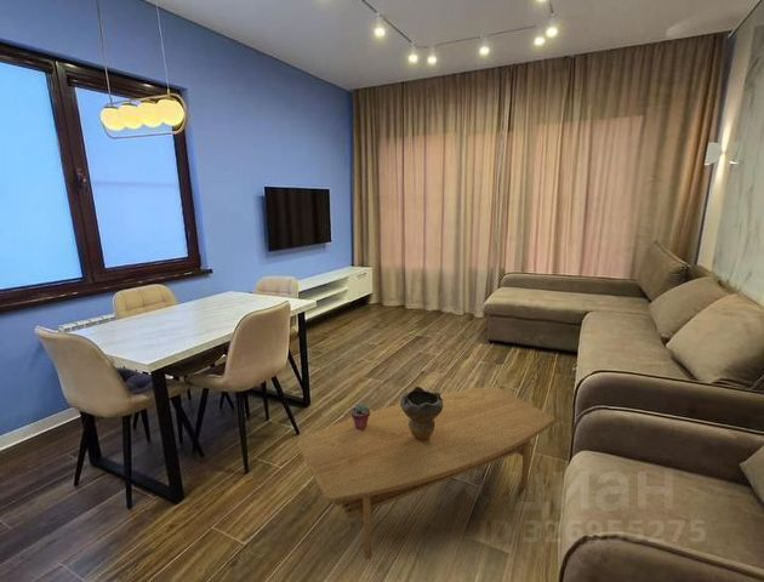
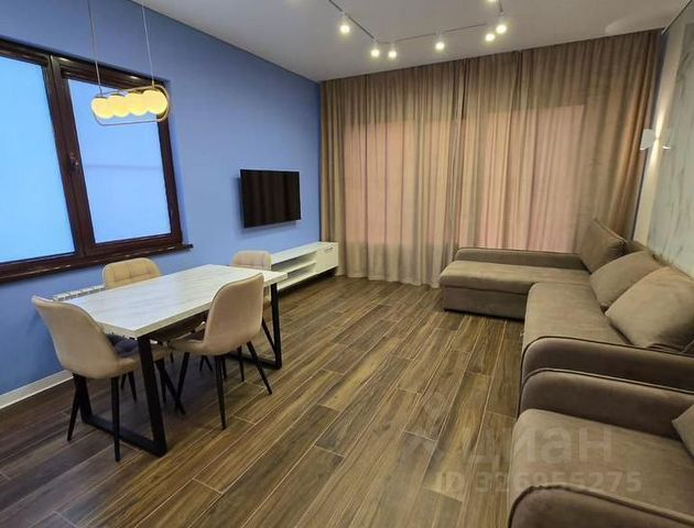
- coffee table (431, 461)
- potted succulent (360, 415)
- decorative bowl (421, 415)
